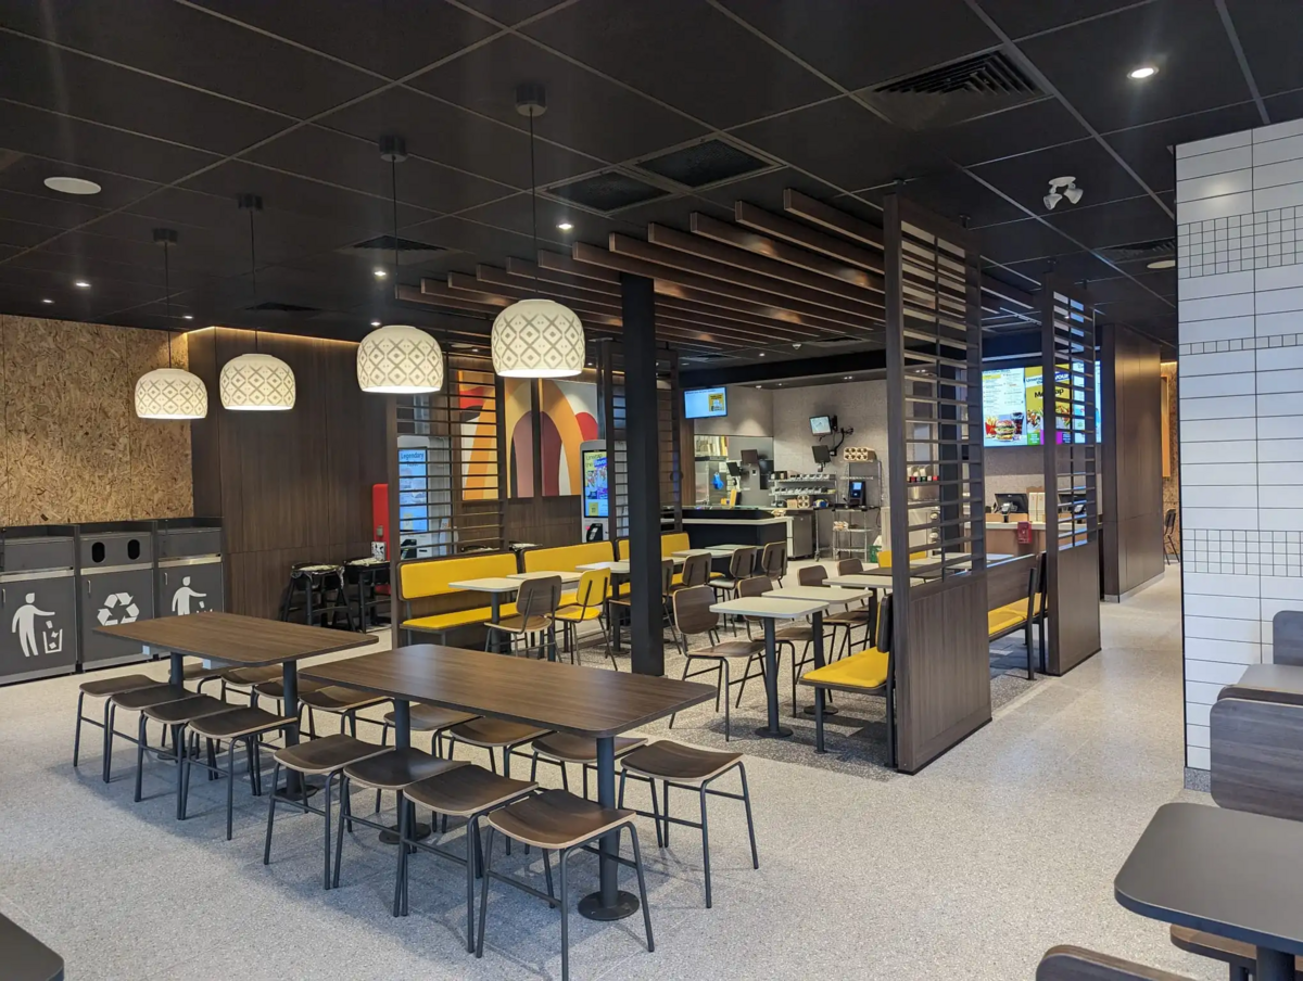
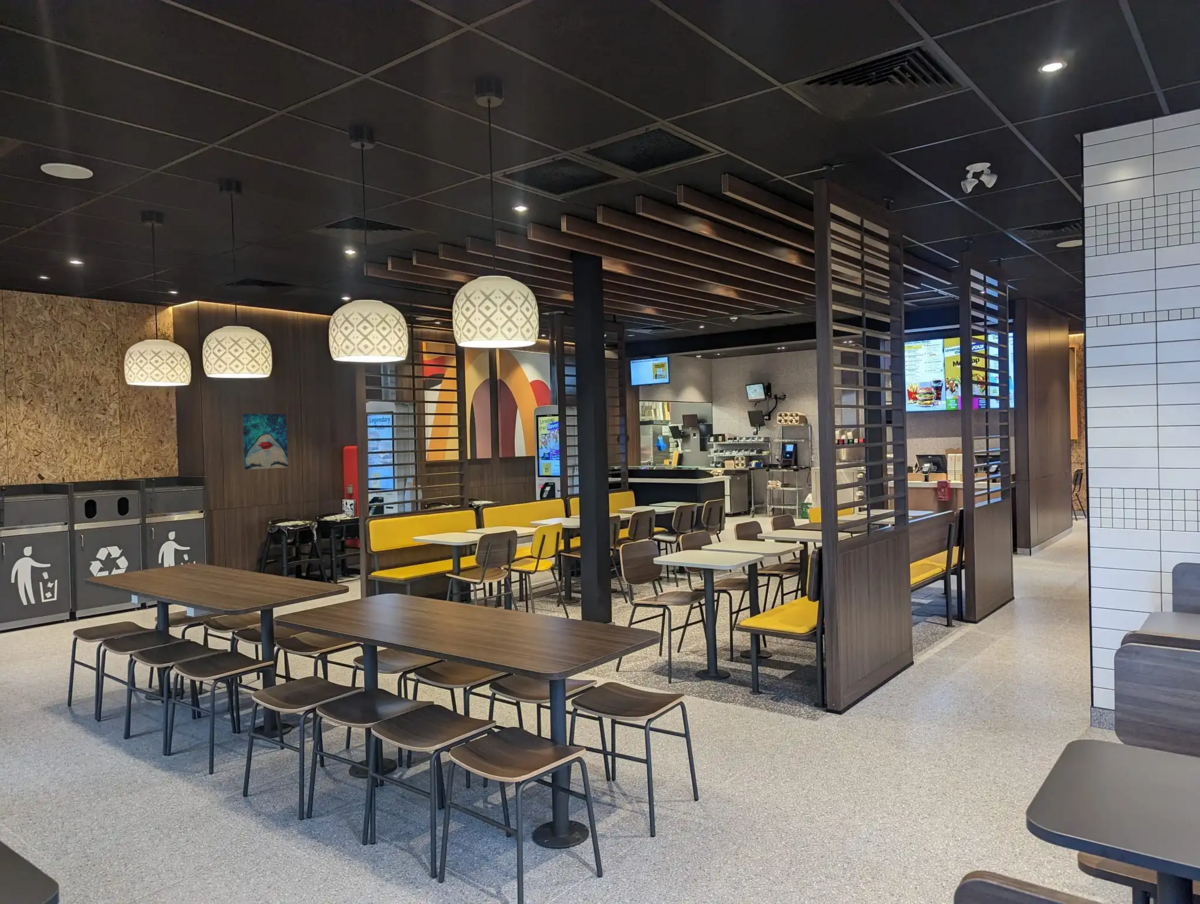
+ wall art (265, 441)
